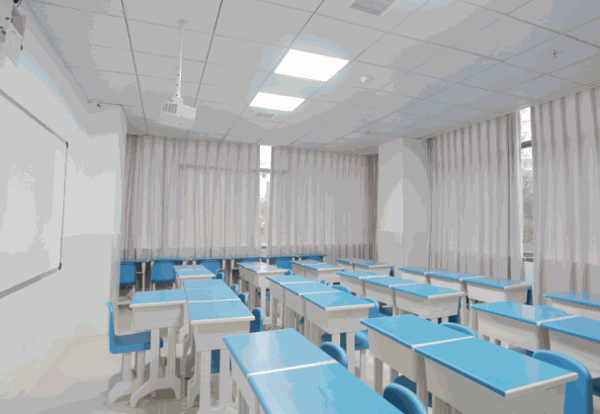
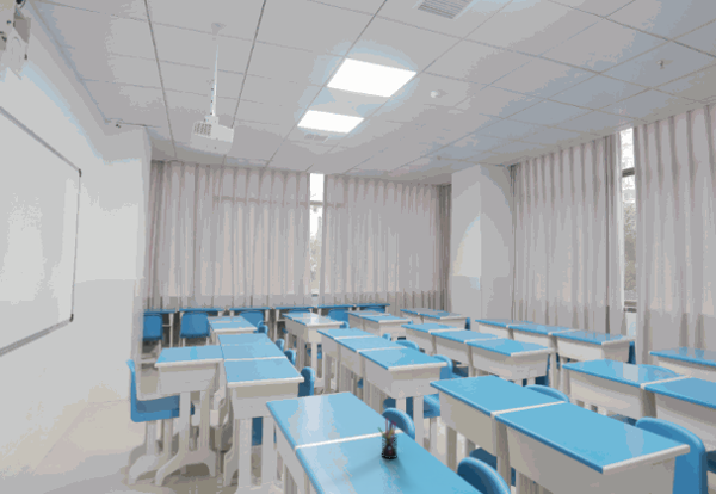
+ pen holder (387, 437)
